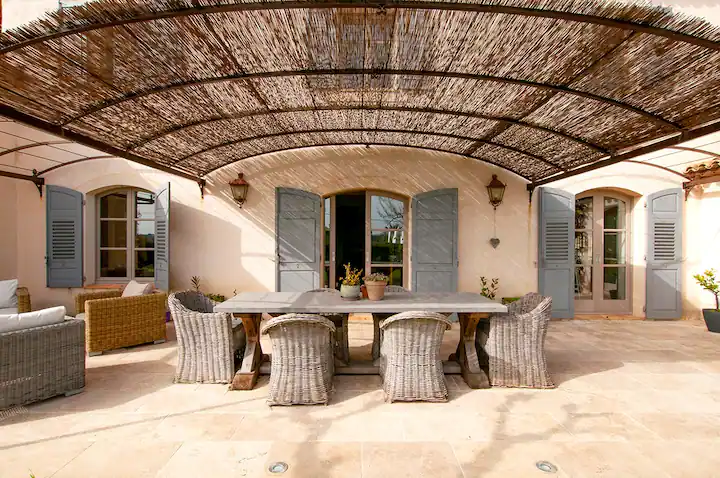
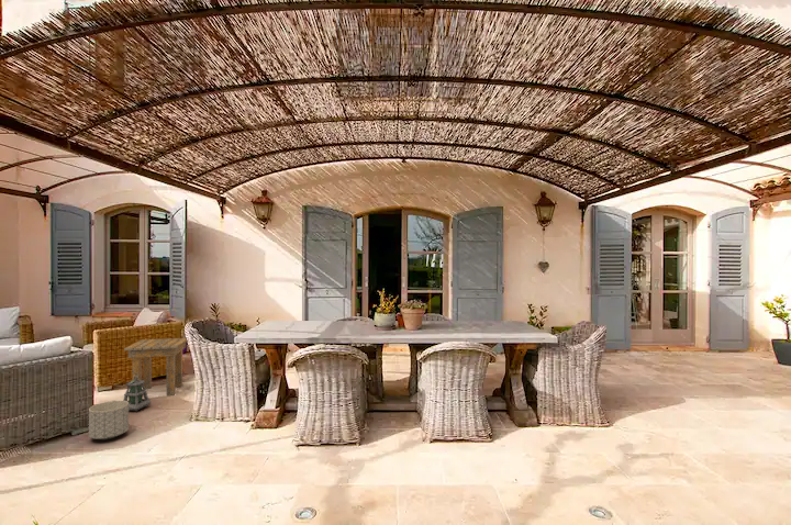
+ side table (151, 367)
+ lantern (135, 392)
+ planter (109, 421)
